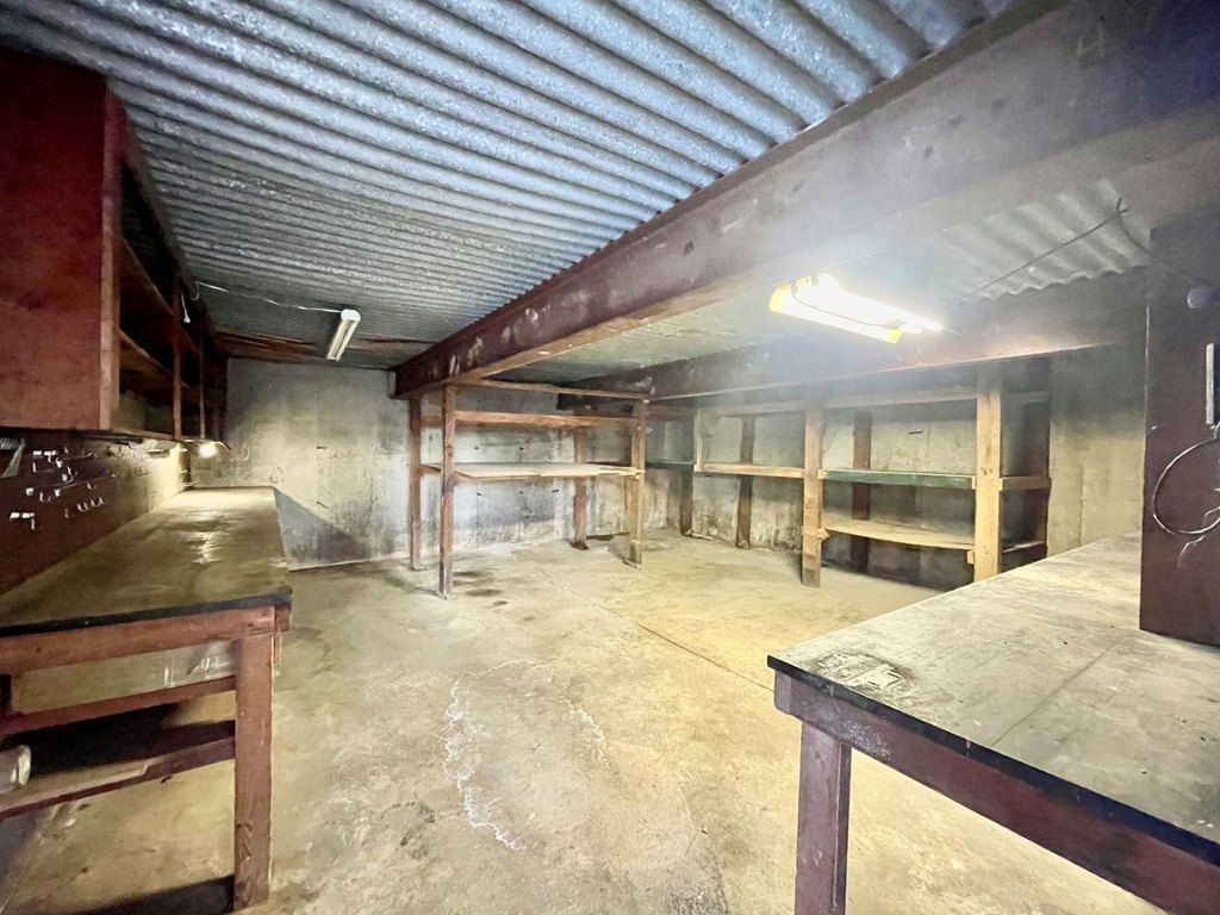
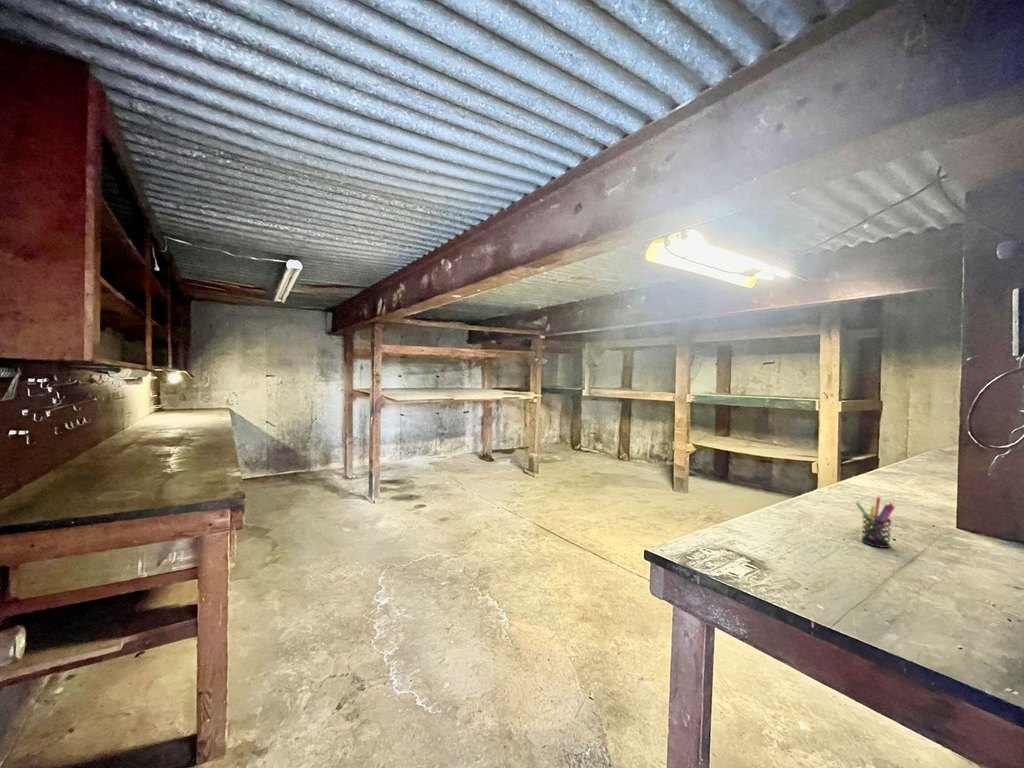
+ pen holder (873, 520)
